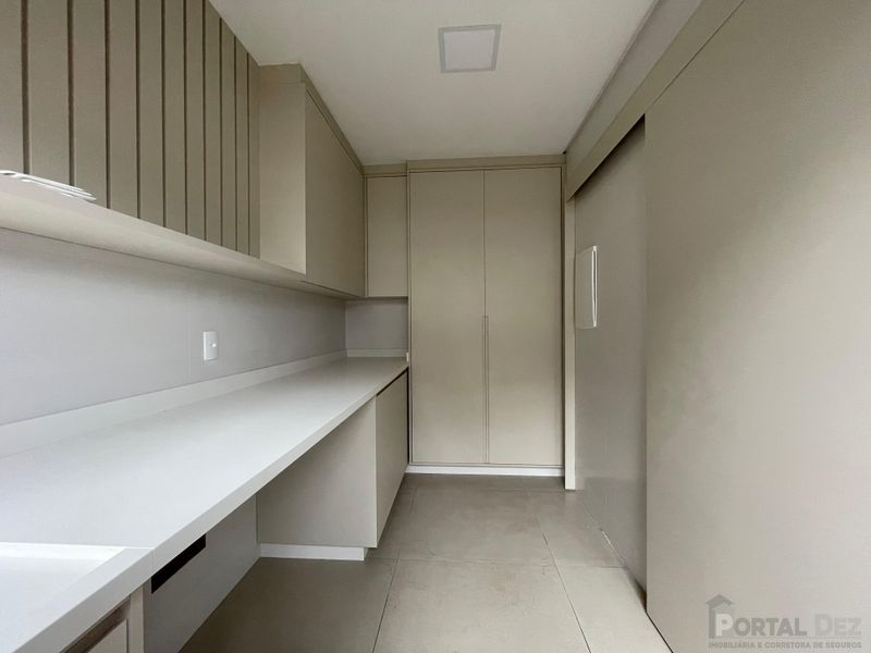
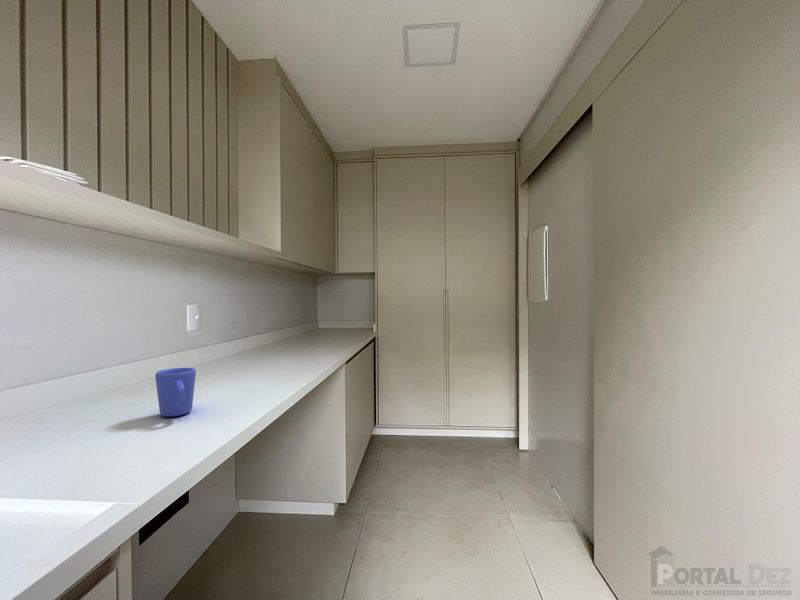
+ mug (177, 393)
